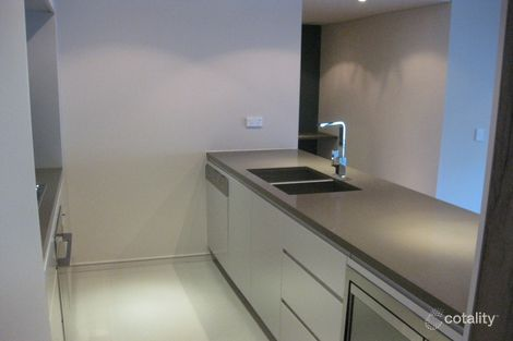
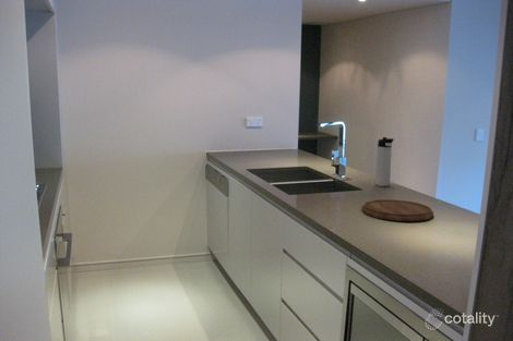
+ cutting board (396, 209)
+ thermos bottle (384, 161)
